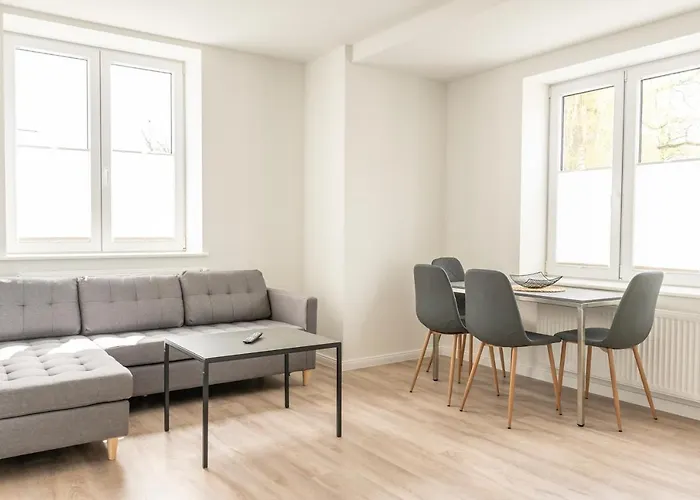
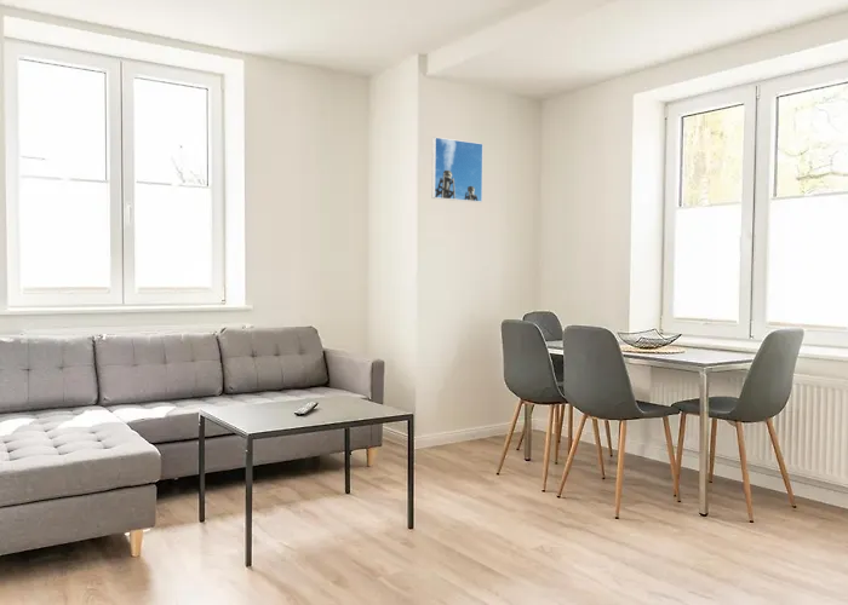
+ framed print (457, 169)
